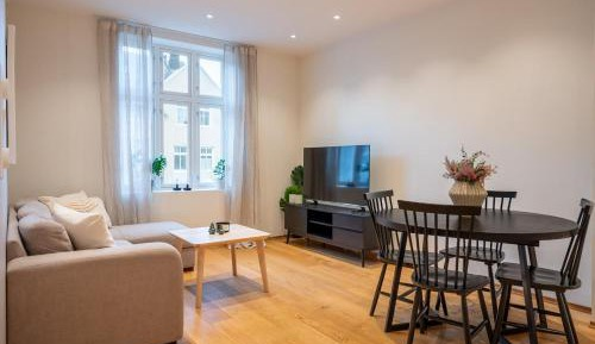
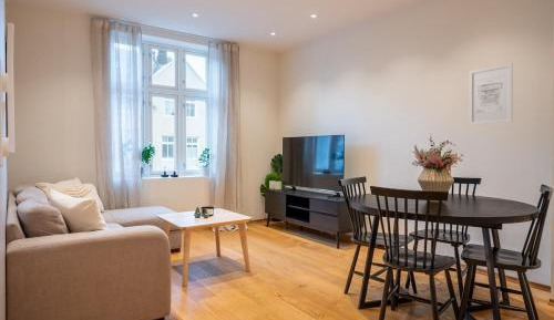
+ wall art (490, 95)
